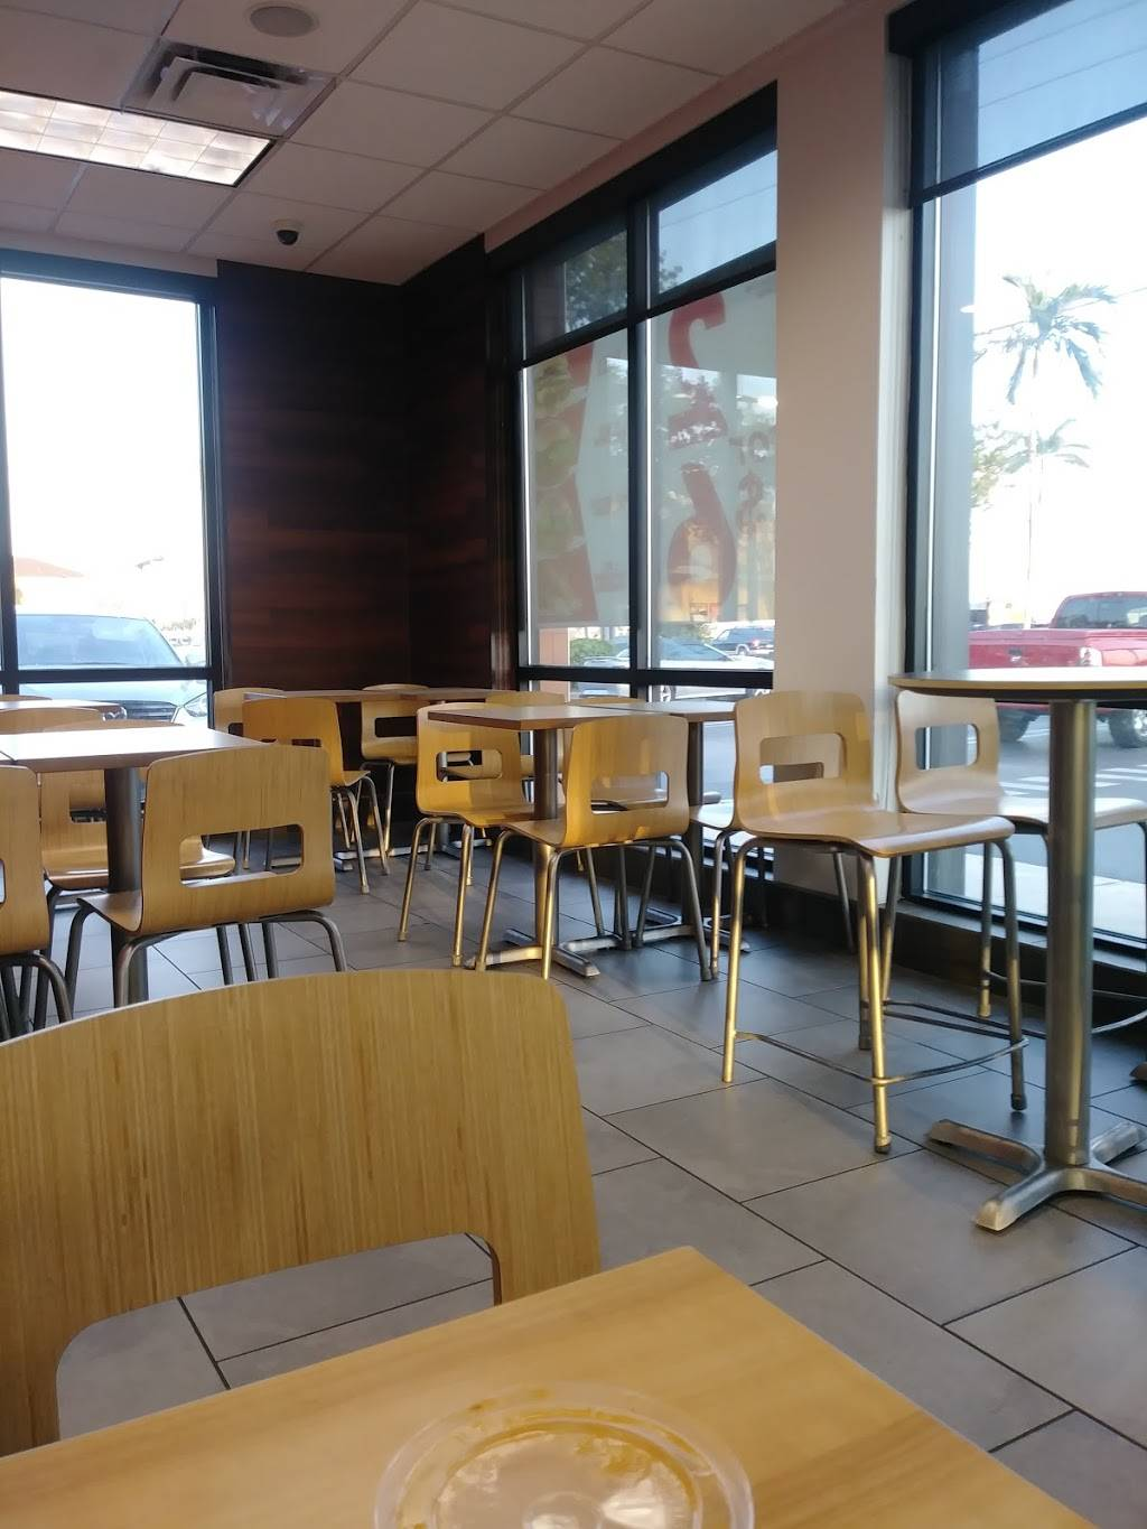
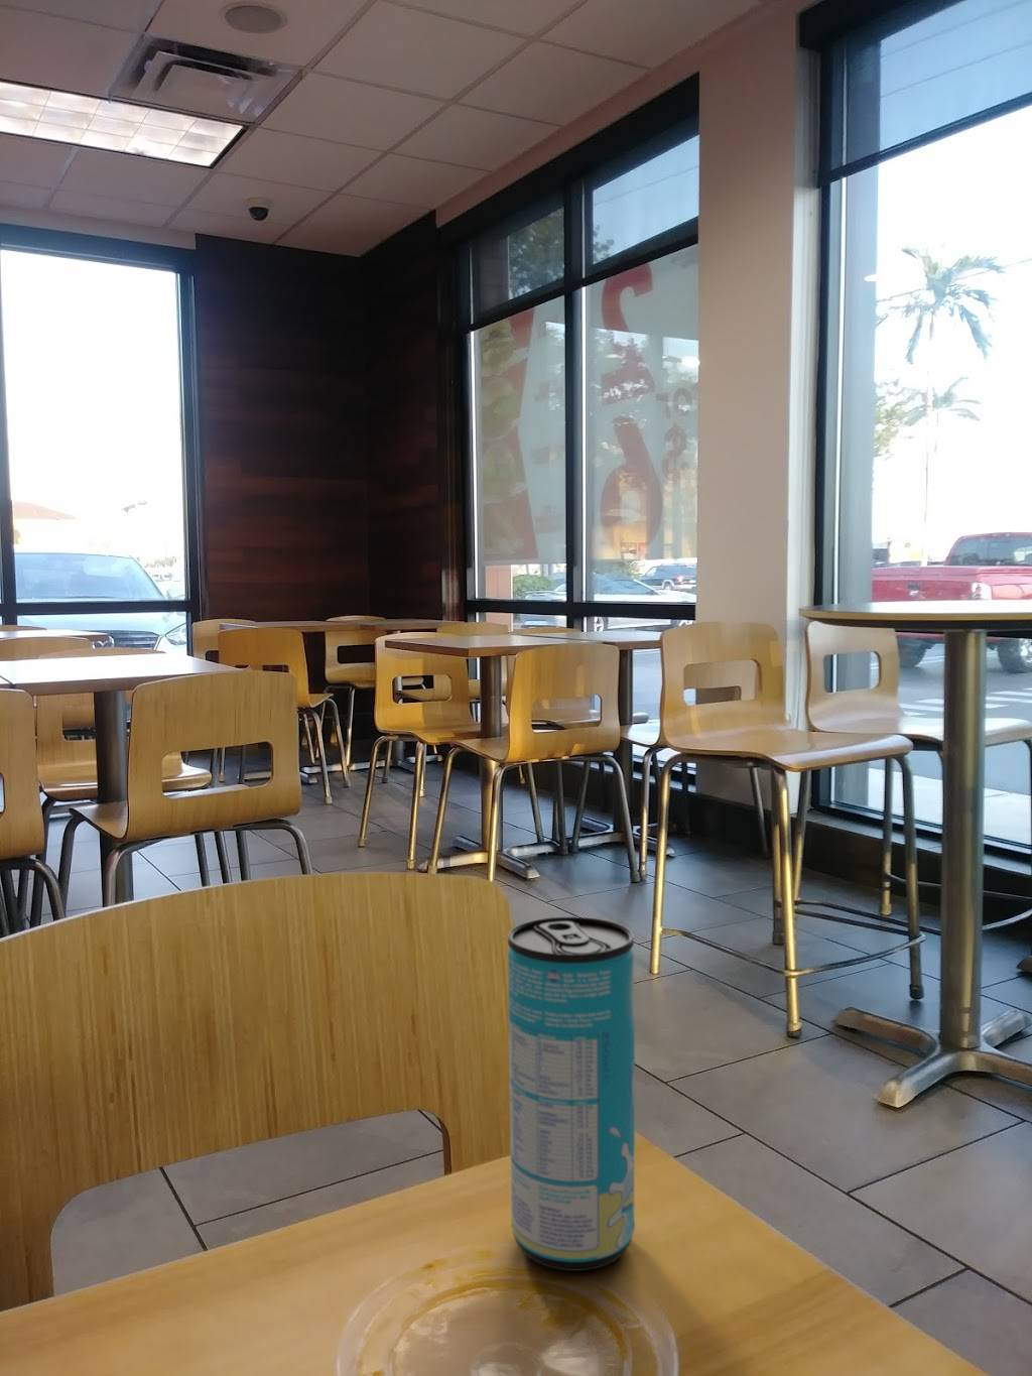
+ beverage can (571, 1089)
